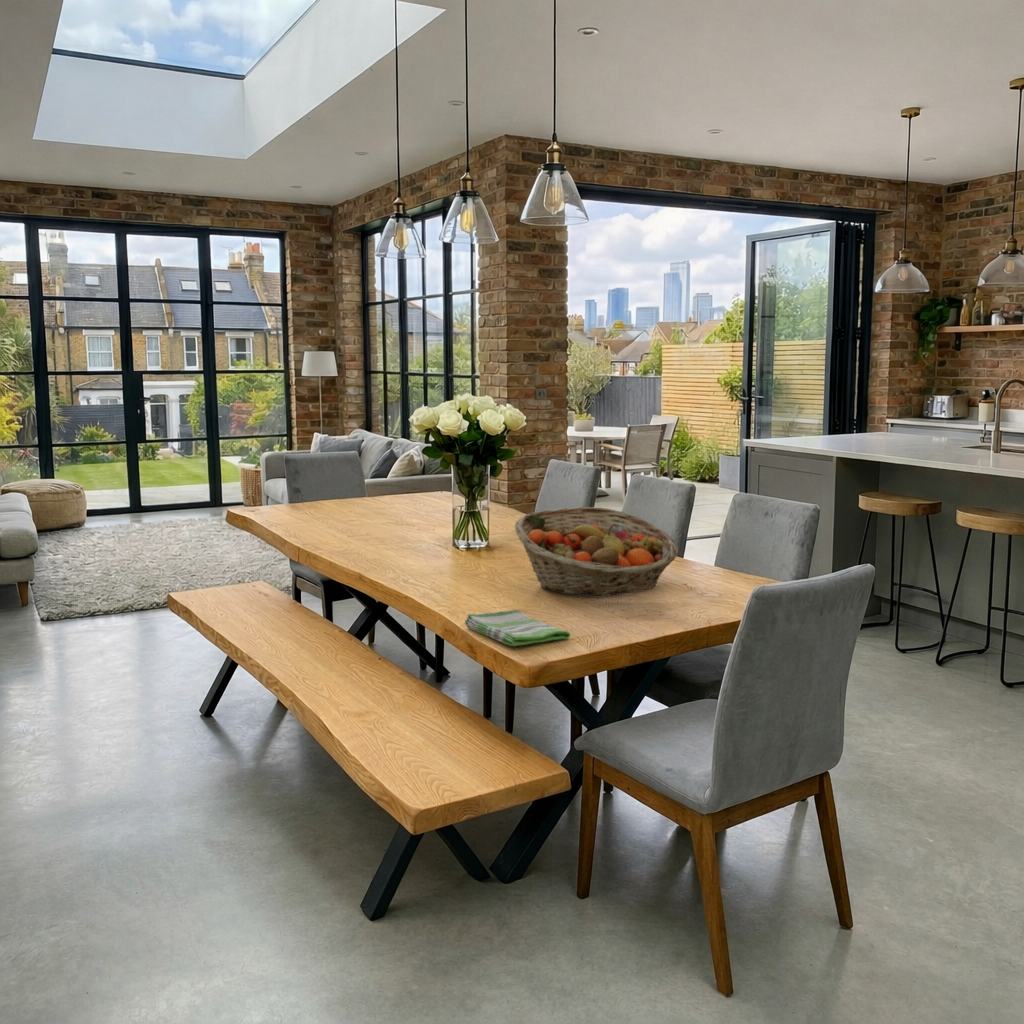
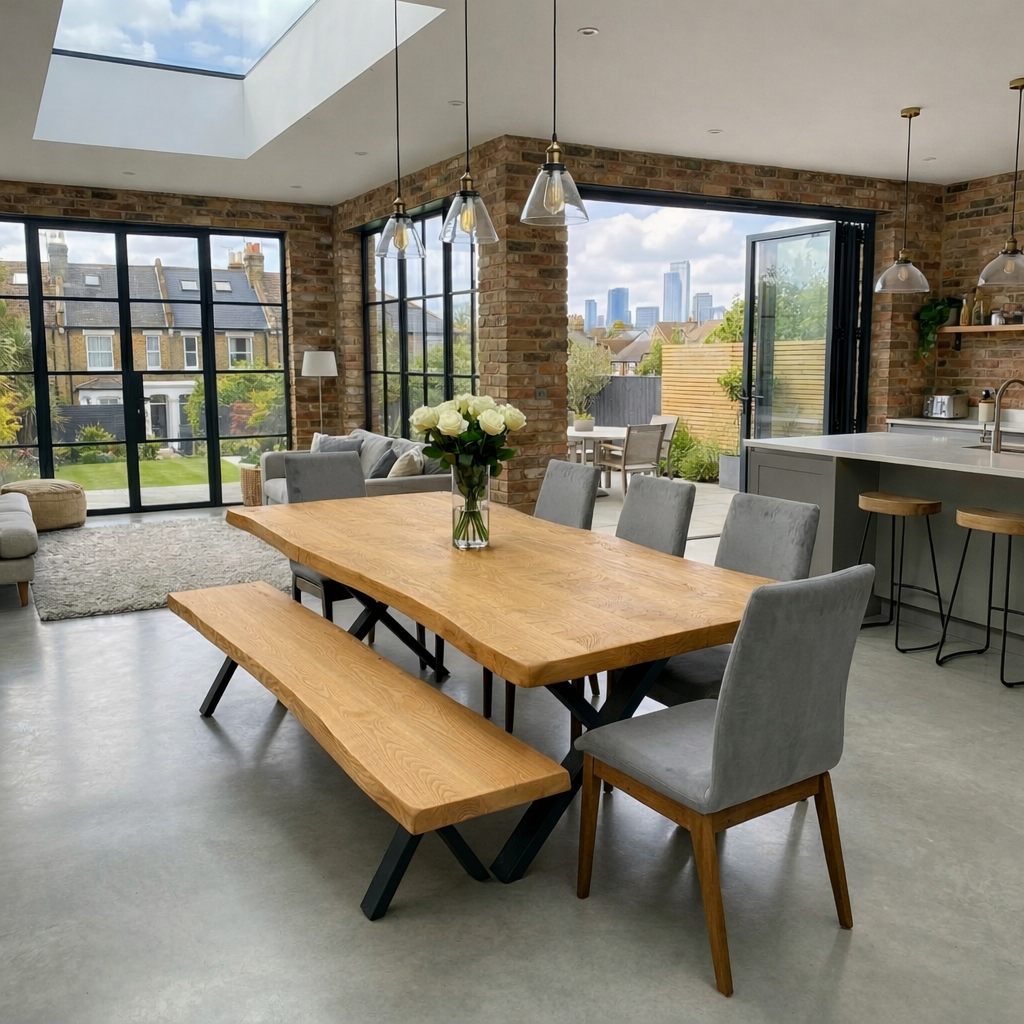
- dish towel (516, 625)
- fruit basket (595, 549)
